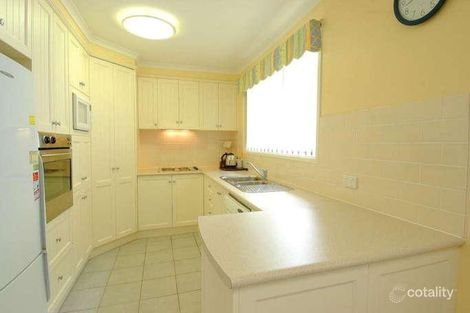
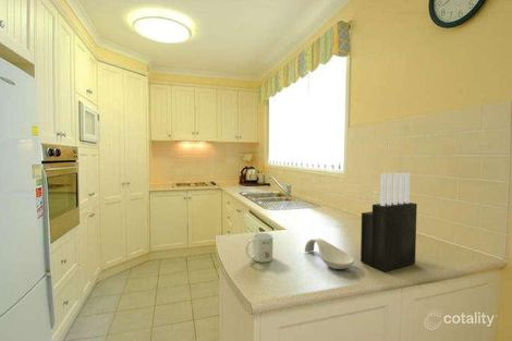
+ spoon rest (326, 252)
+ mug (258, 247)
+ knife block (386, 217)
